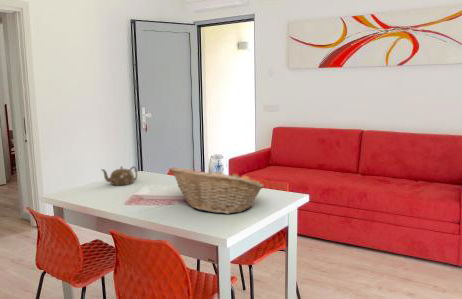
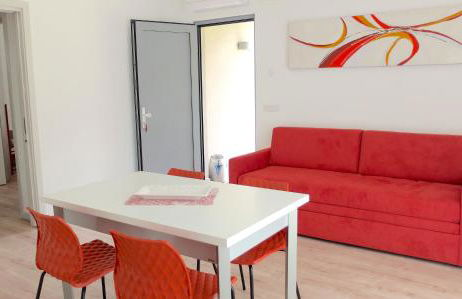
- teapot (120, 175)
- fruit basket (216, 185)
